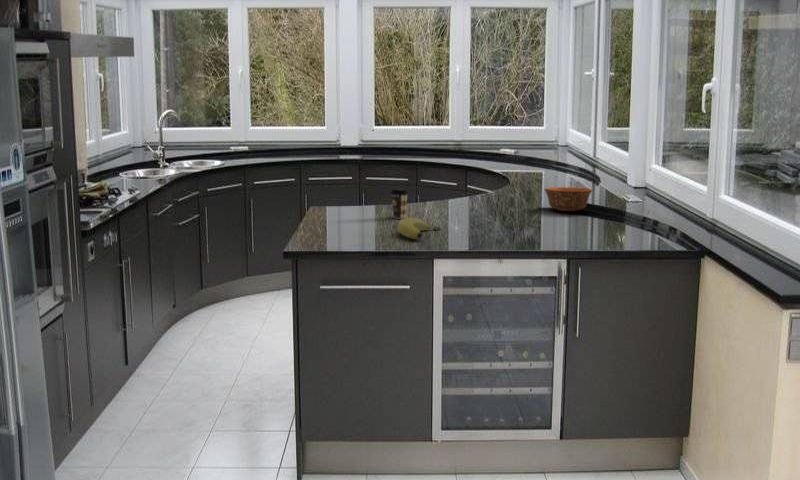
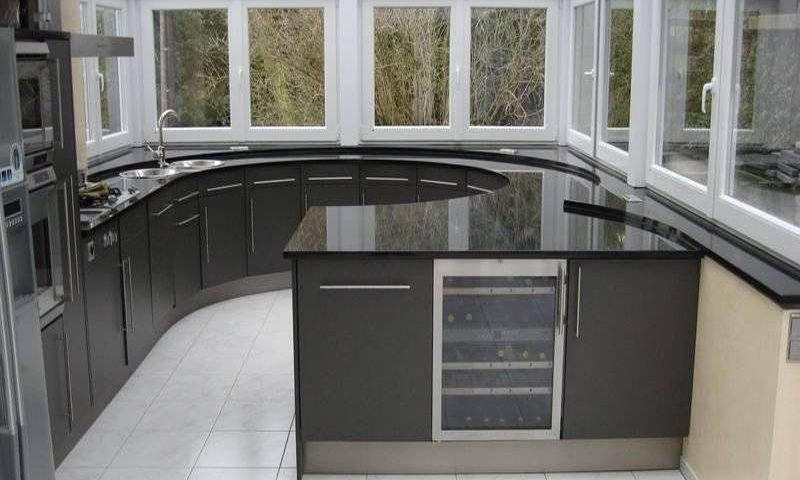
- bowl (567, 199)
- coffee cup (399, 203)
- banana (422, 227)
